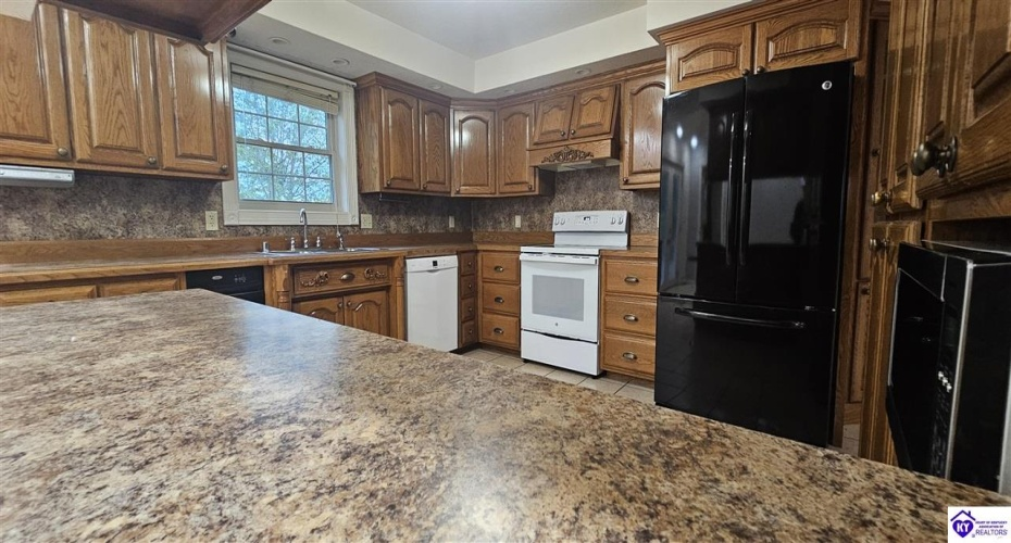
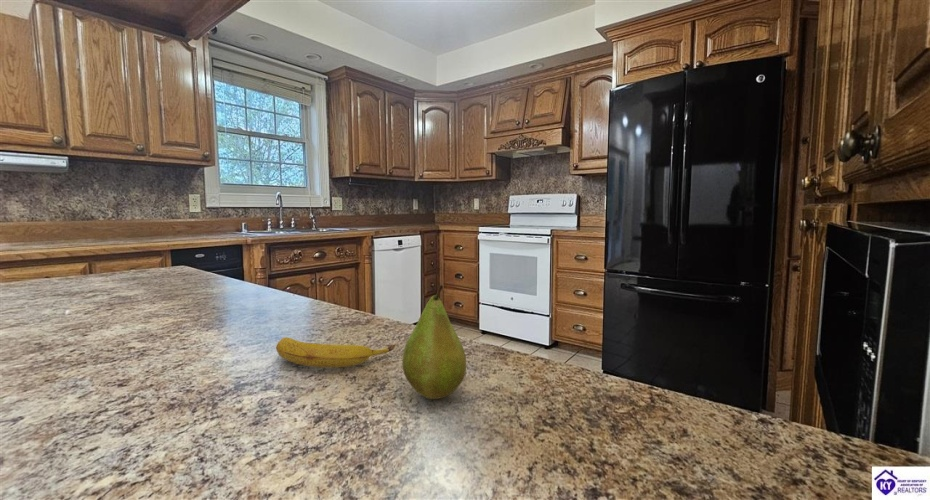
+ banana (330, 347)
+ fruit (435, 338)
